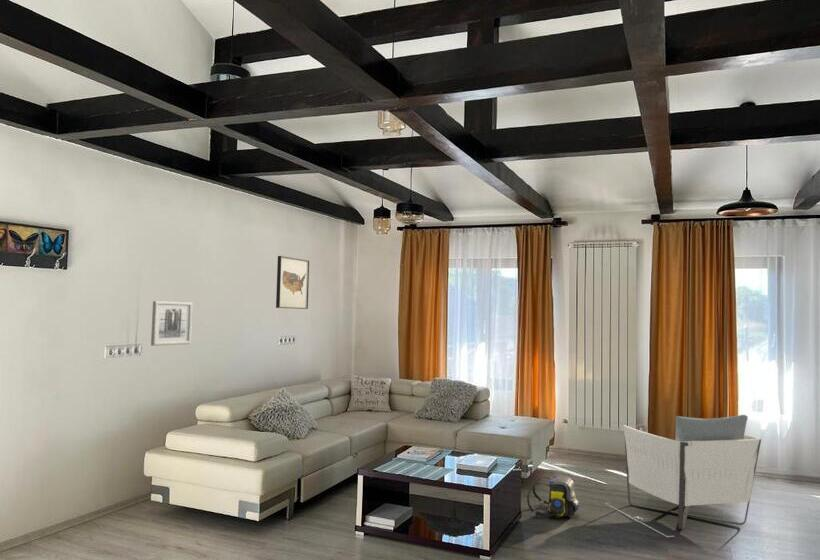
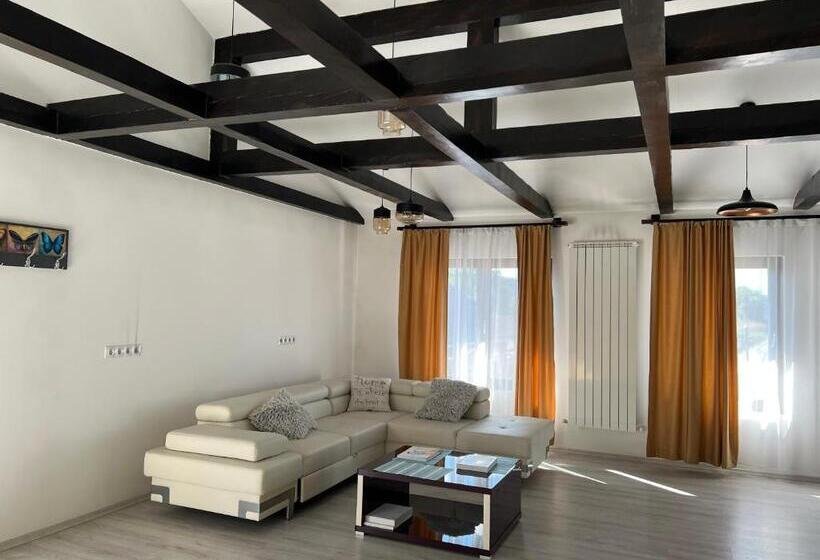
- wall art (172, 323)
- wall art (293, 283)
- shoulder bag (554, 495)
- armchair (679, 461)
